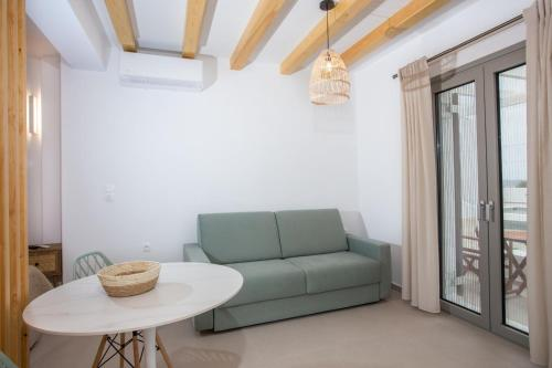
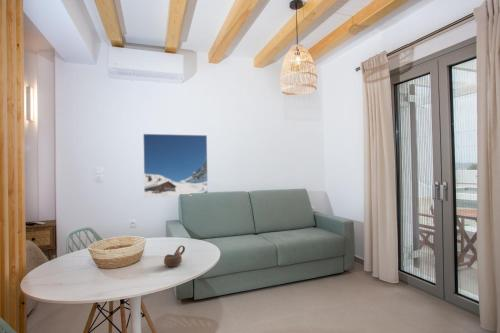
+ cup (175, 256)
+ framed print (176, 165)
